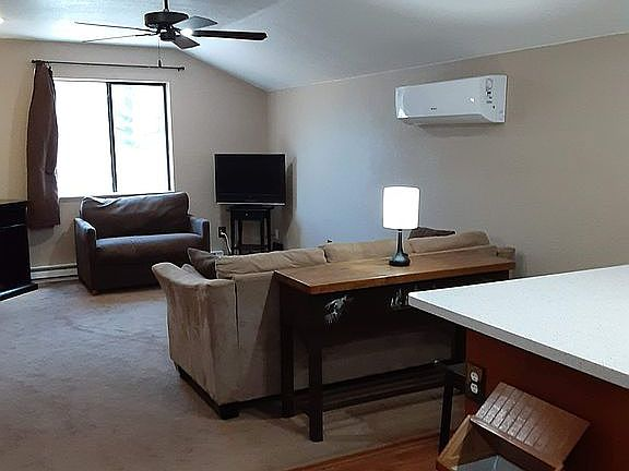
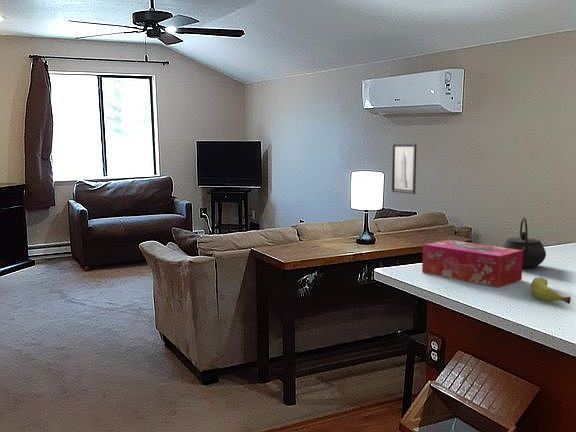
+ tissue box (471, 261)
+ fruit (549, 288)
+ kettle (523, 242)
+ wall art (403, 168)
